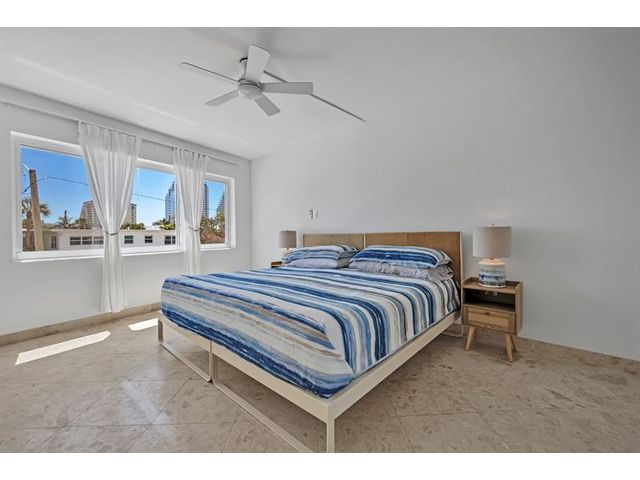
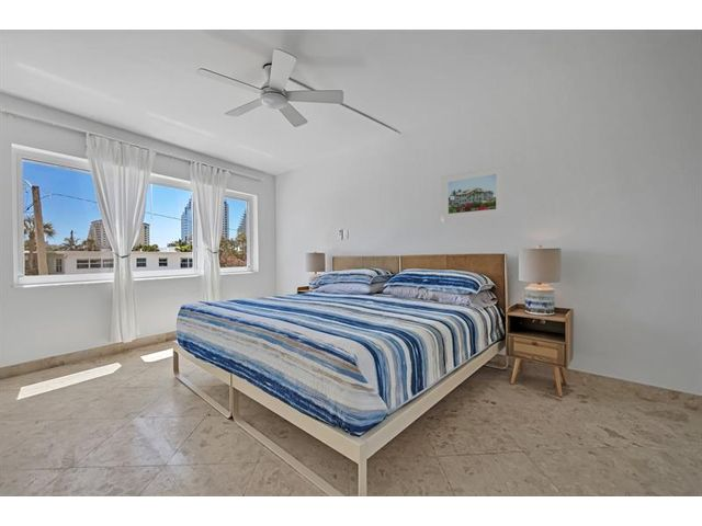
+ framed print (471, 194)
